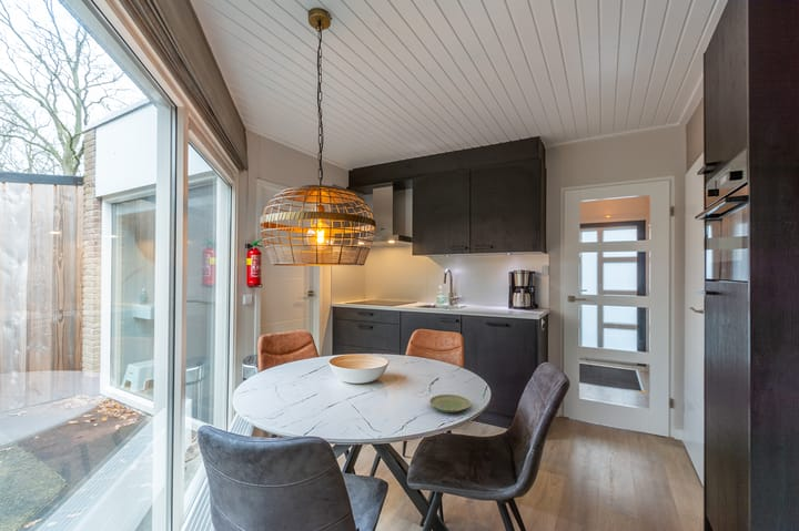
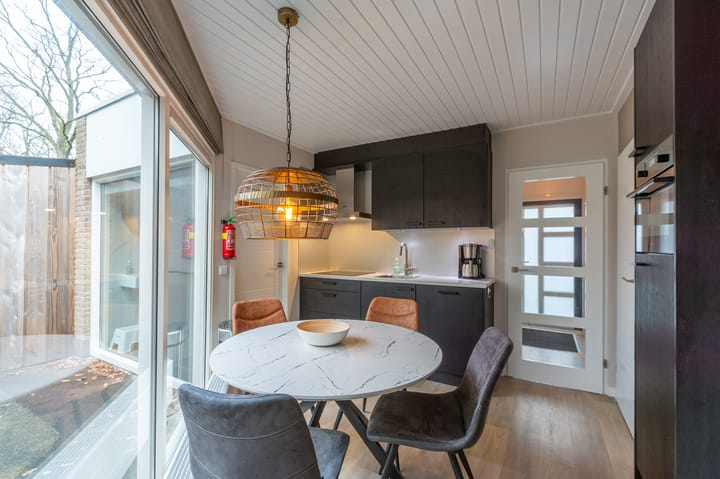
- plate (449, 404)
